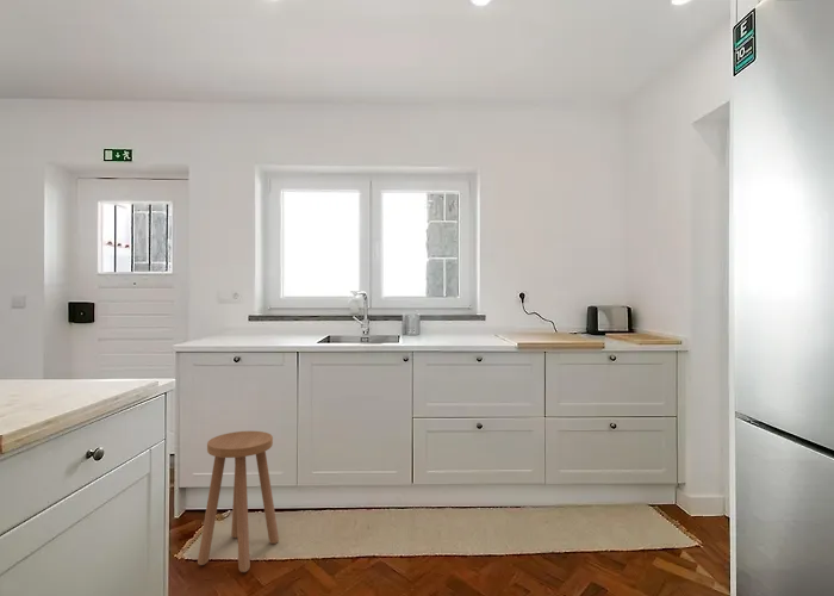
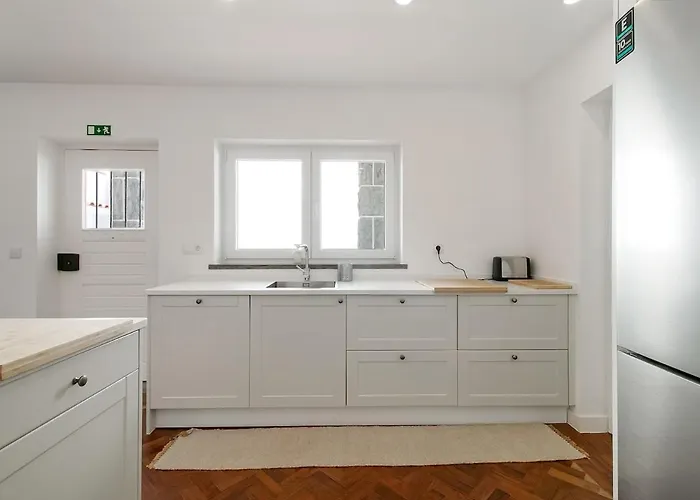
- stool (239, 496)
